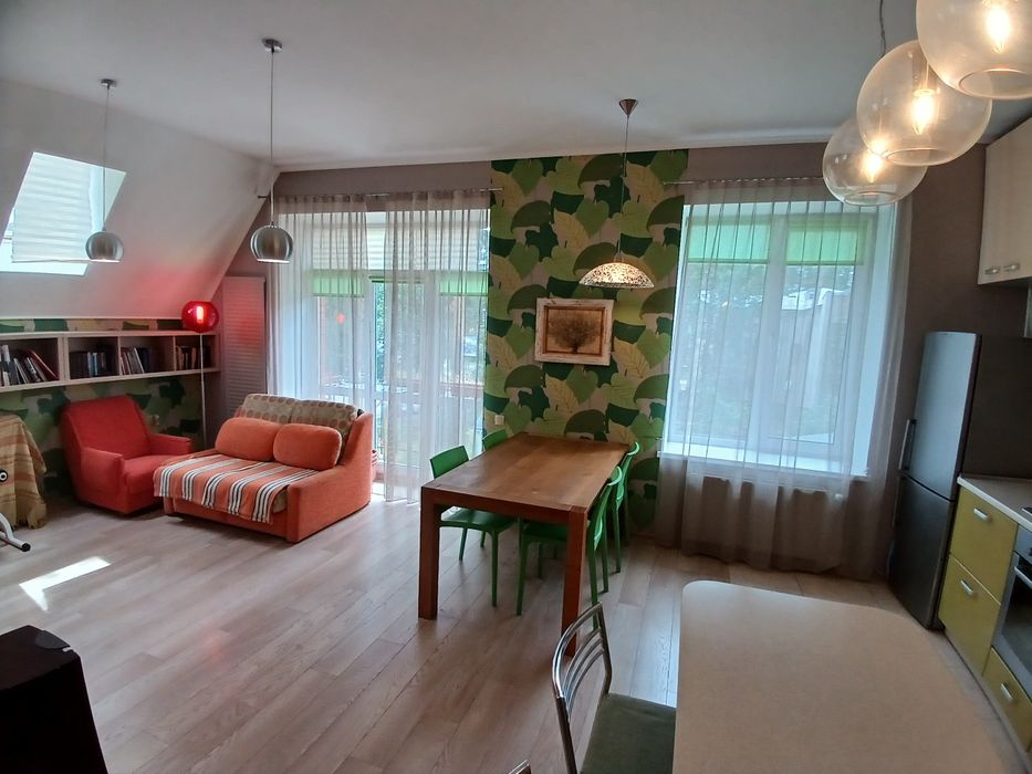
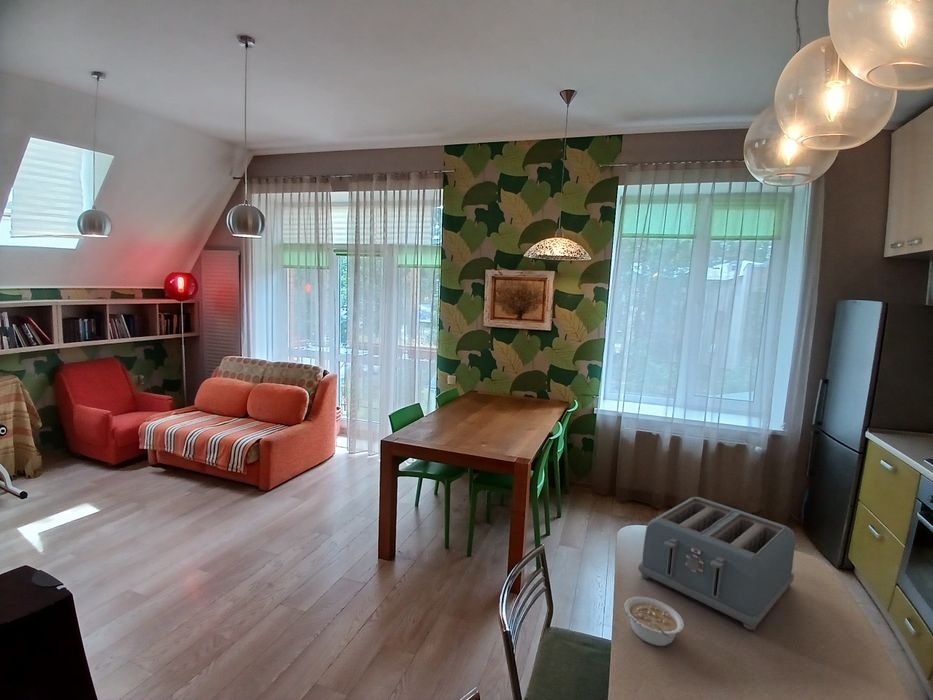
+ legume (654, 622)
+ toaster (715, 553)
